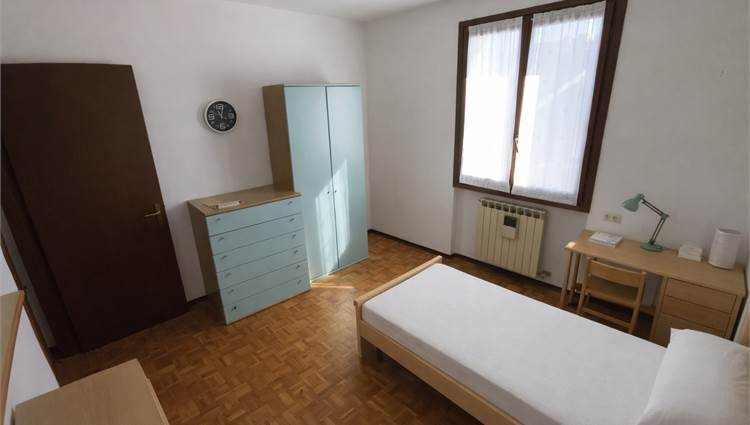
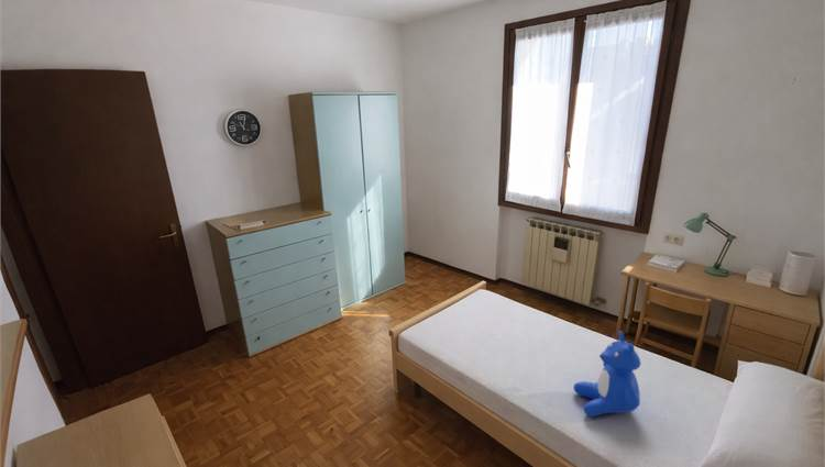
+ teddy bear (608, 371)
